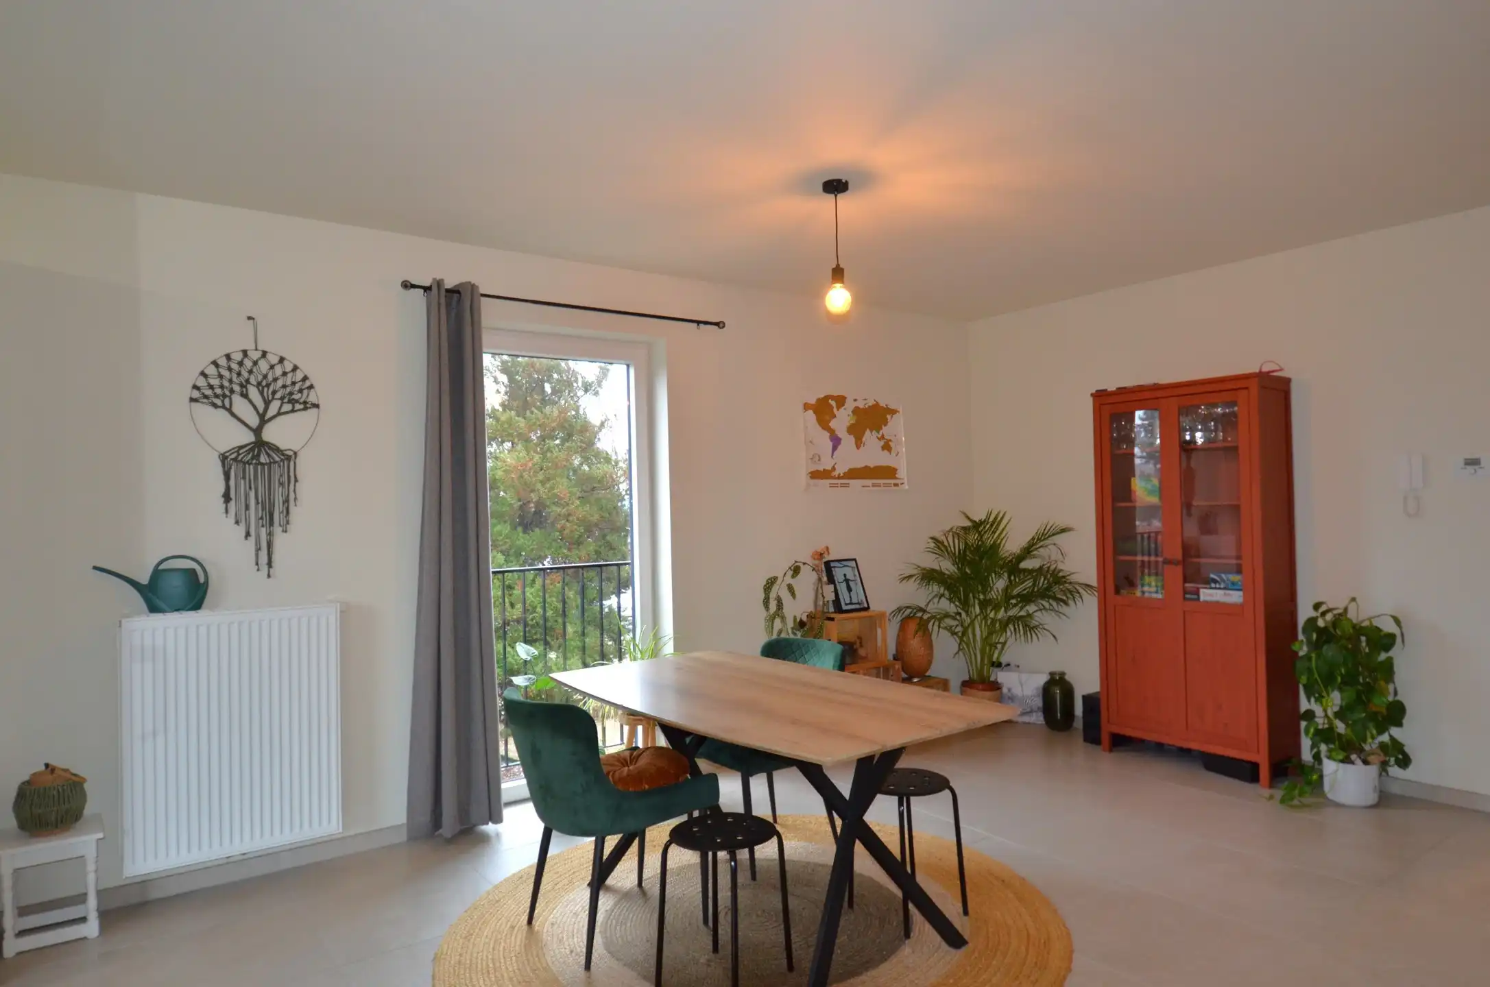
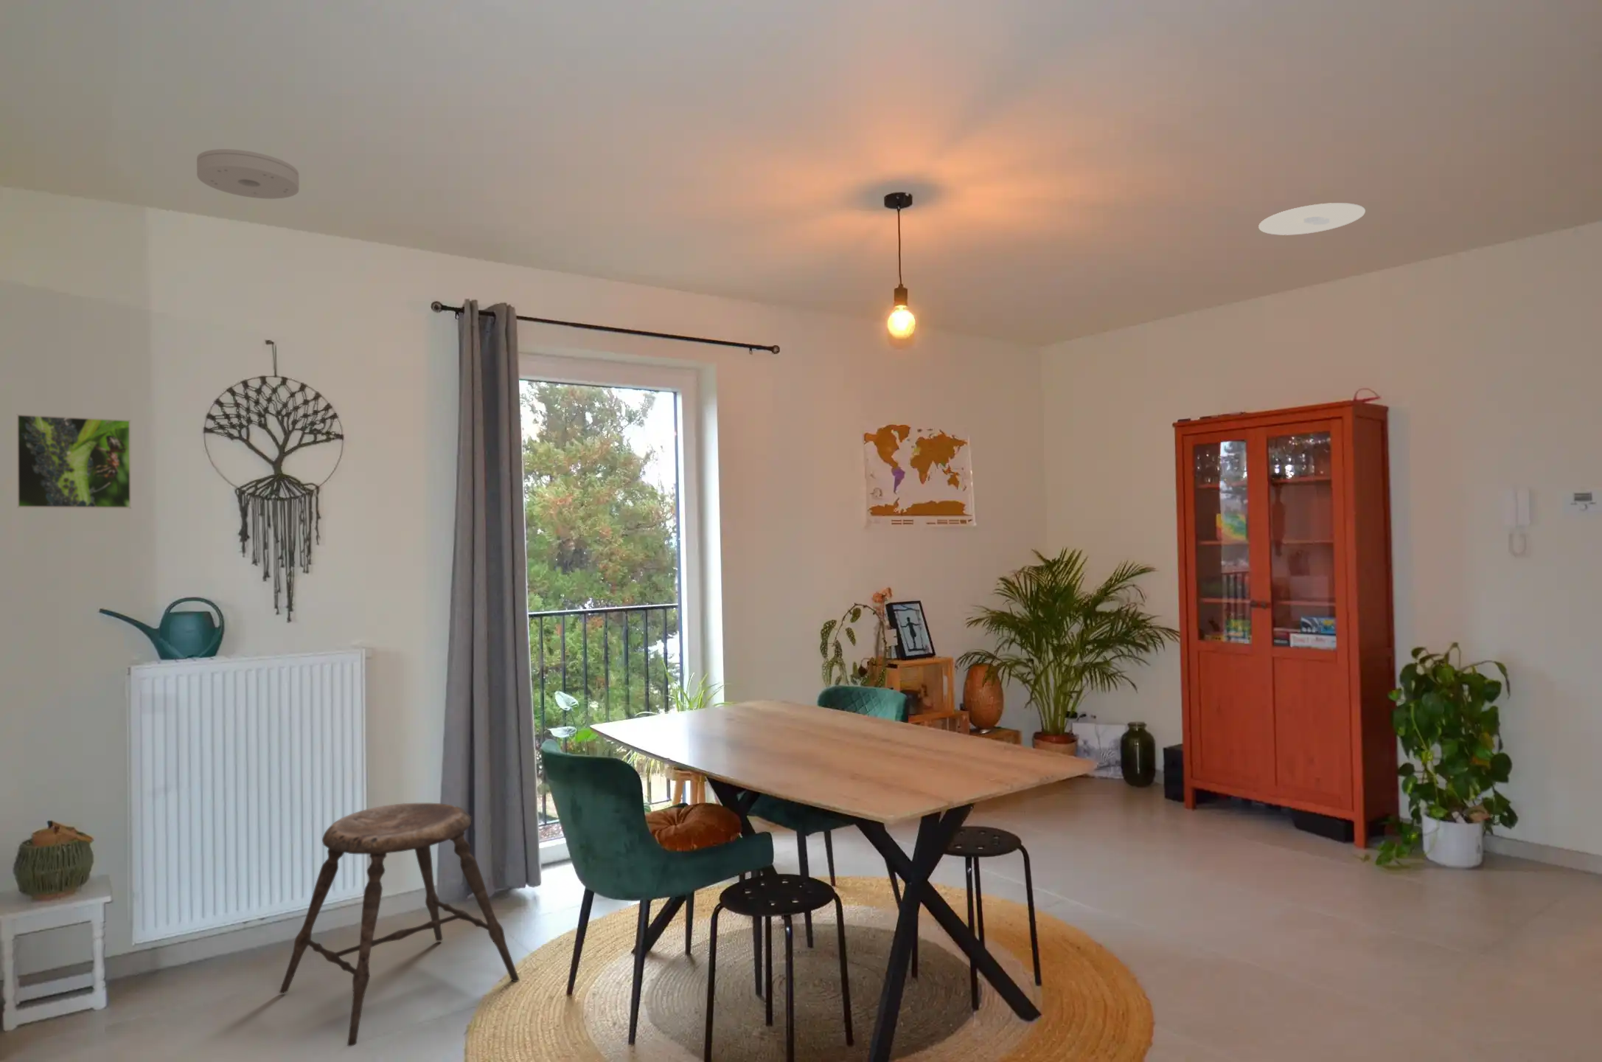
+ recessed light (1311, 215)
+ stool (380, 898)
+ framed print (75, 462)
+ smoke detector (249, 174)
